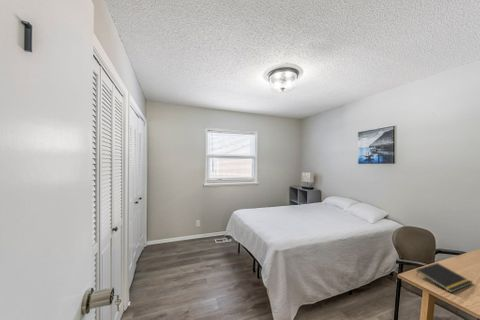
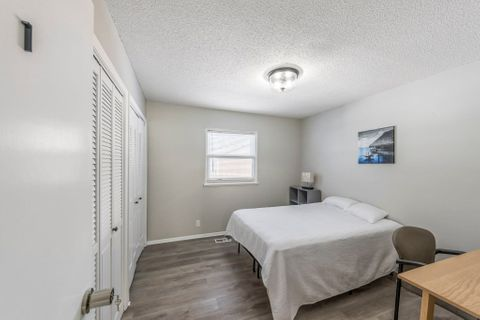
- notepad (443, 276)
